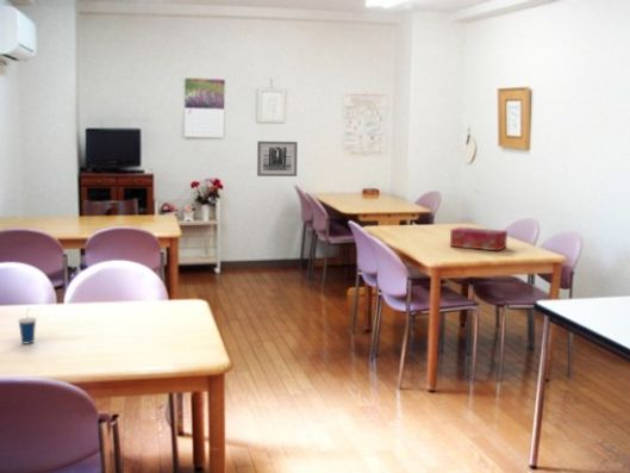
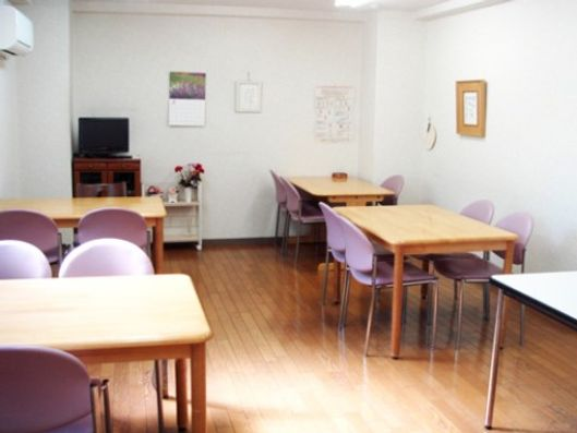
- tissue box (478, 238)
- cup (26, 324)
- wall art (276, 158)
